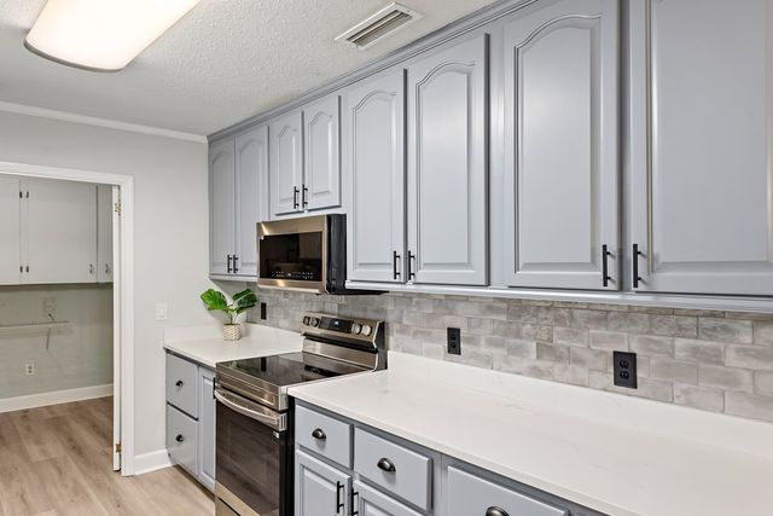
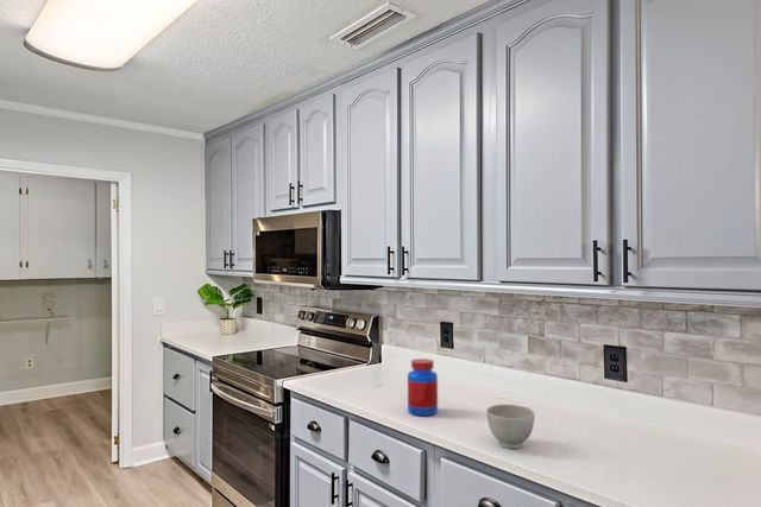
+ bowl (510, 427)
+ jar (422, 386)
